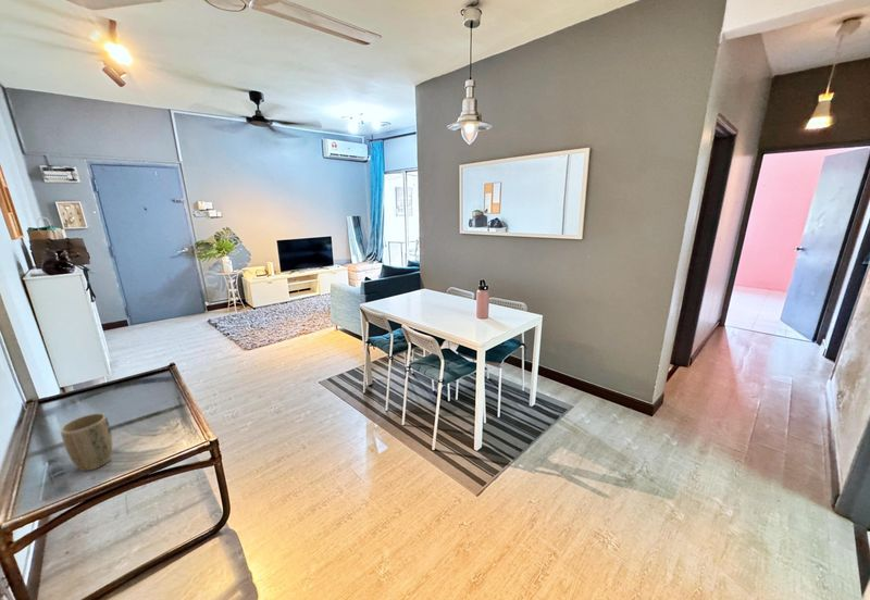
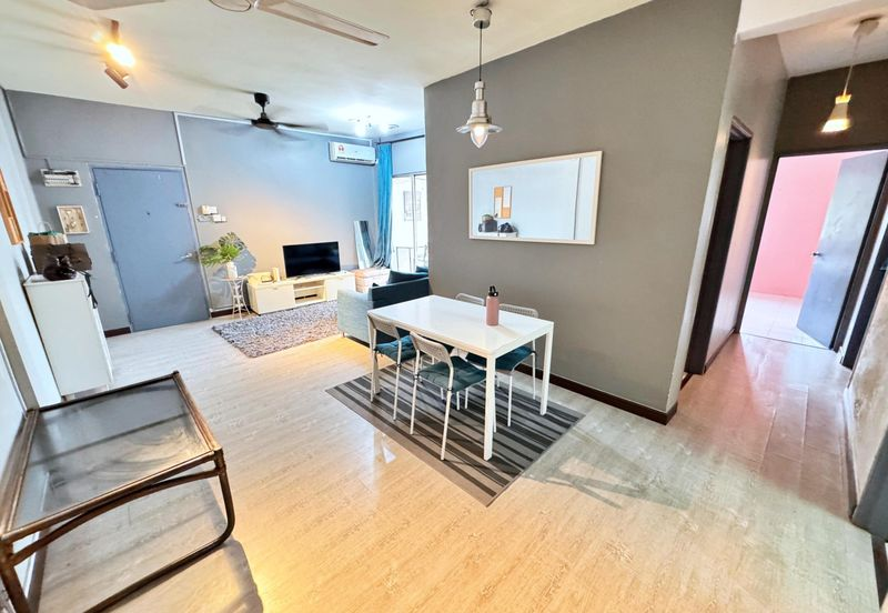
- plant pot (90, 442)
